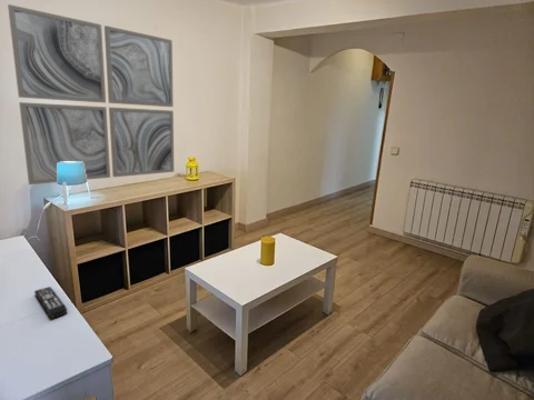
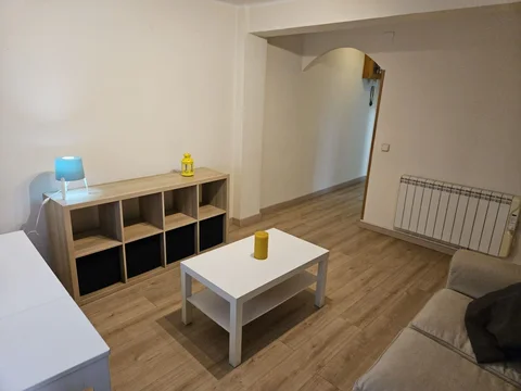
- wall art (109, 102)
- remote control (50, 301)
